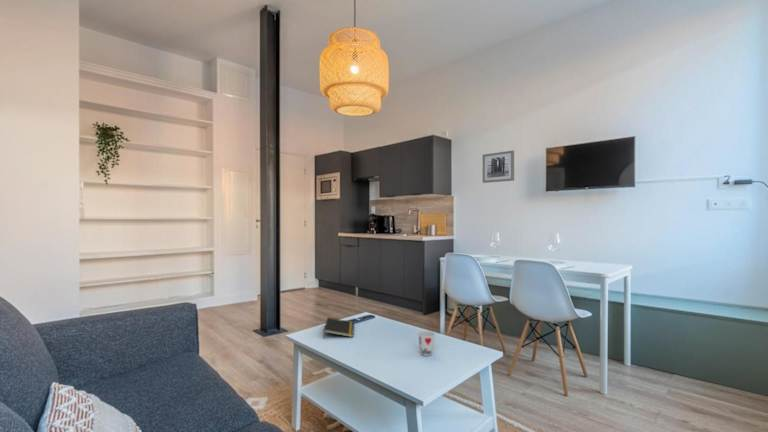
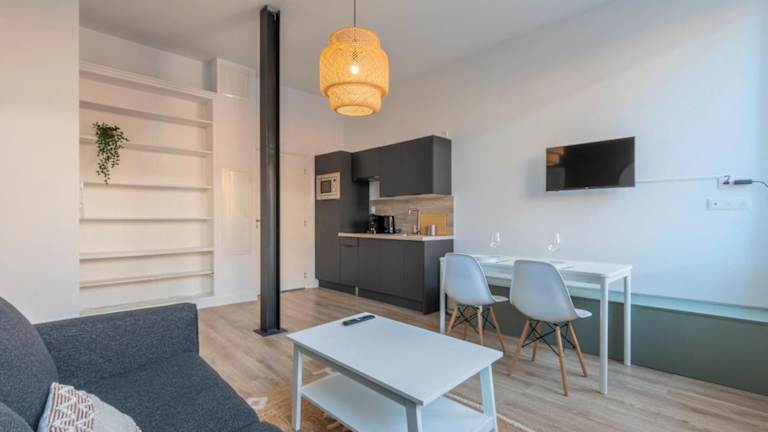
- cup (426, 343)
- wall art (497, 167)
- notepad (339, 326)
